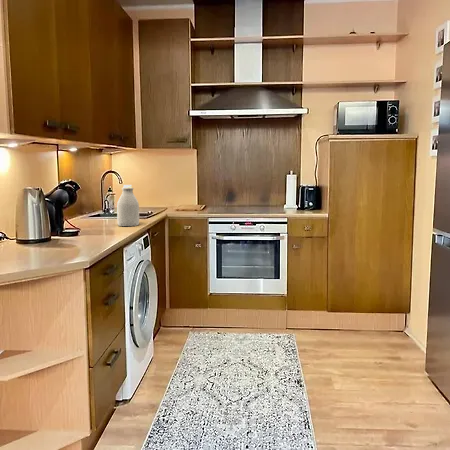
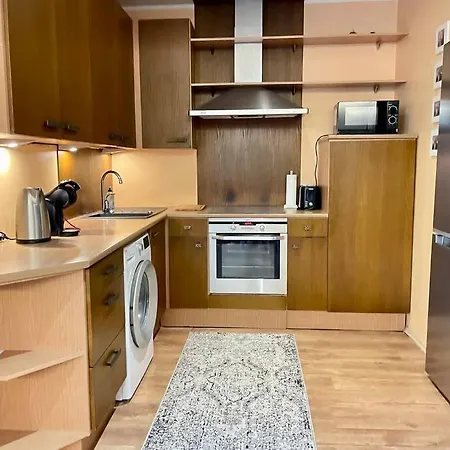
- bottle (128, 205)
